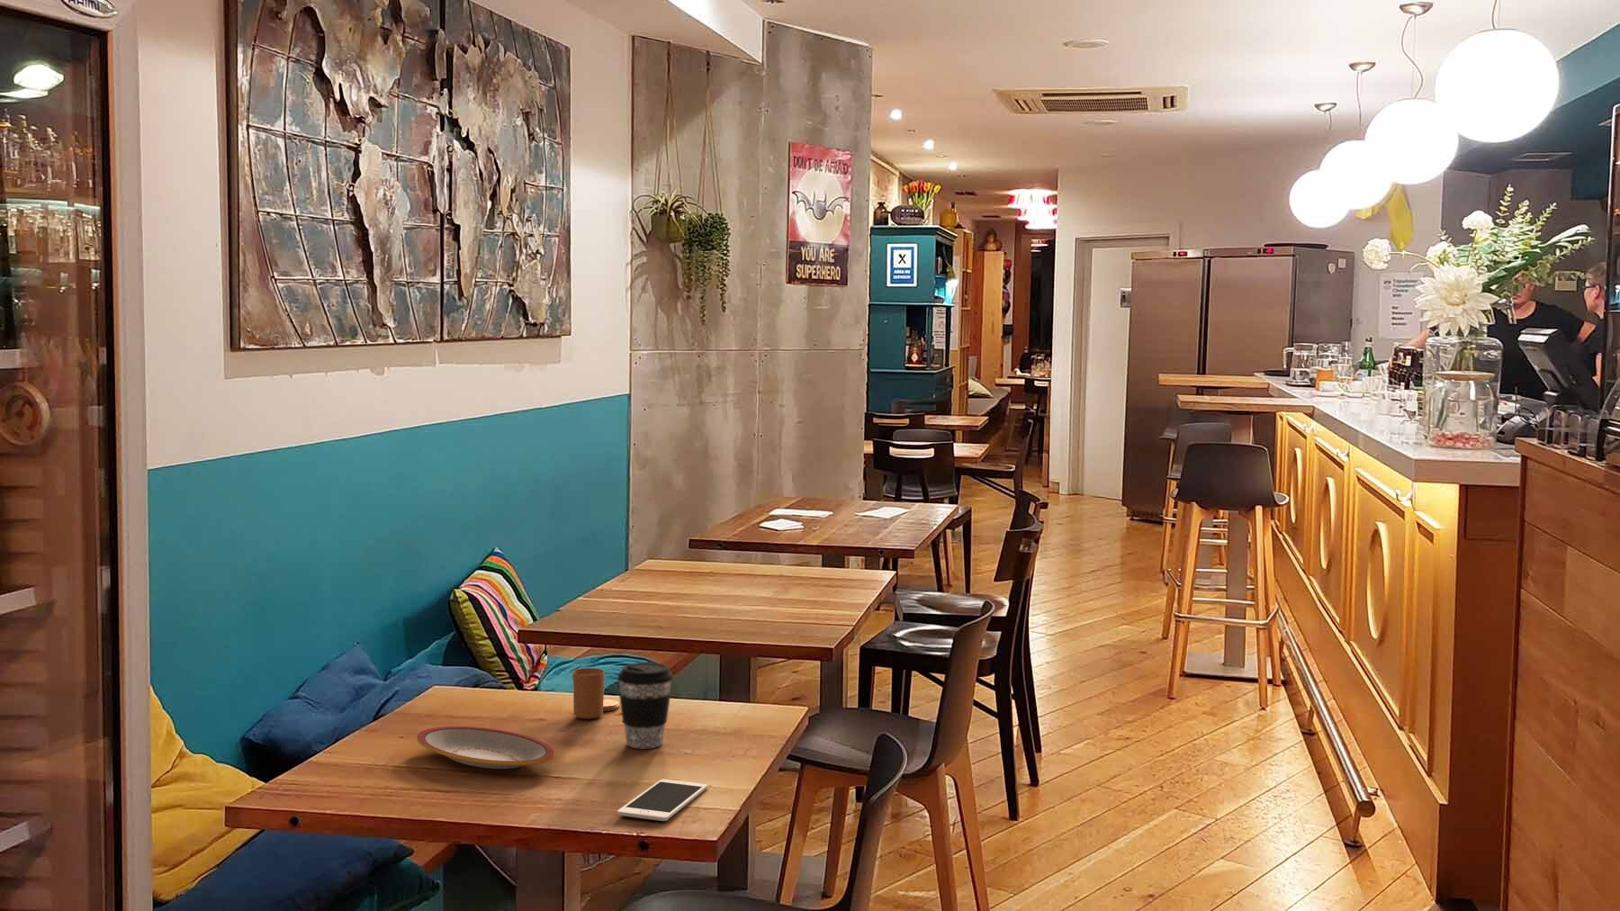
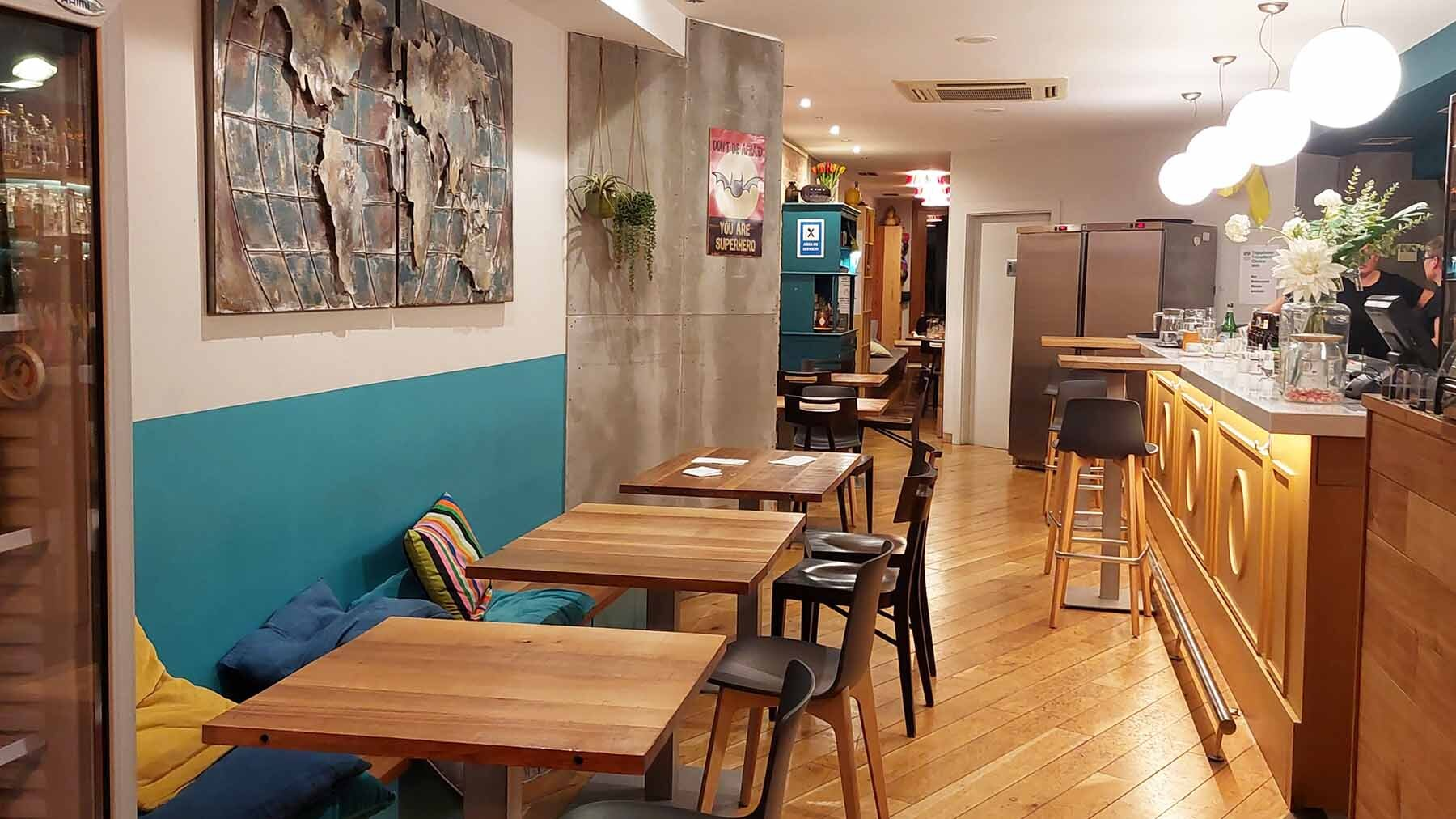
- plate (484, 751)
- candle (595, 690)
- cell phone (663, 799)
- coffee cup (644, 705)
